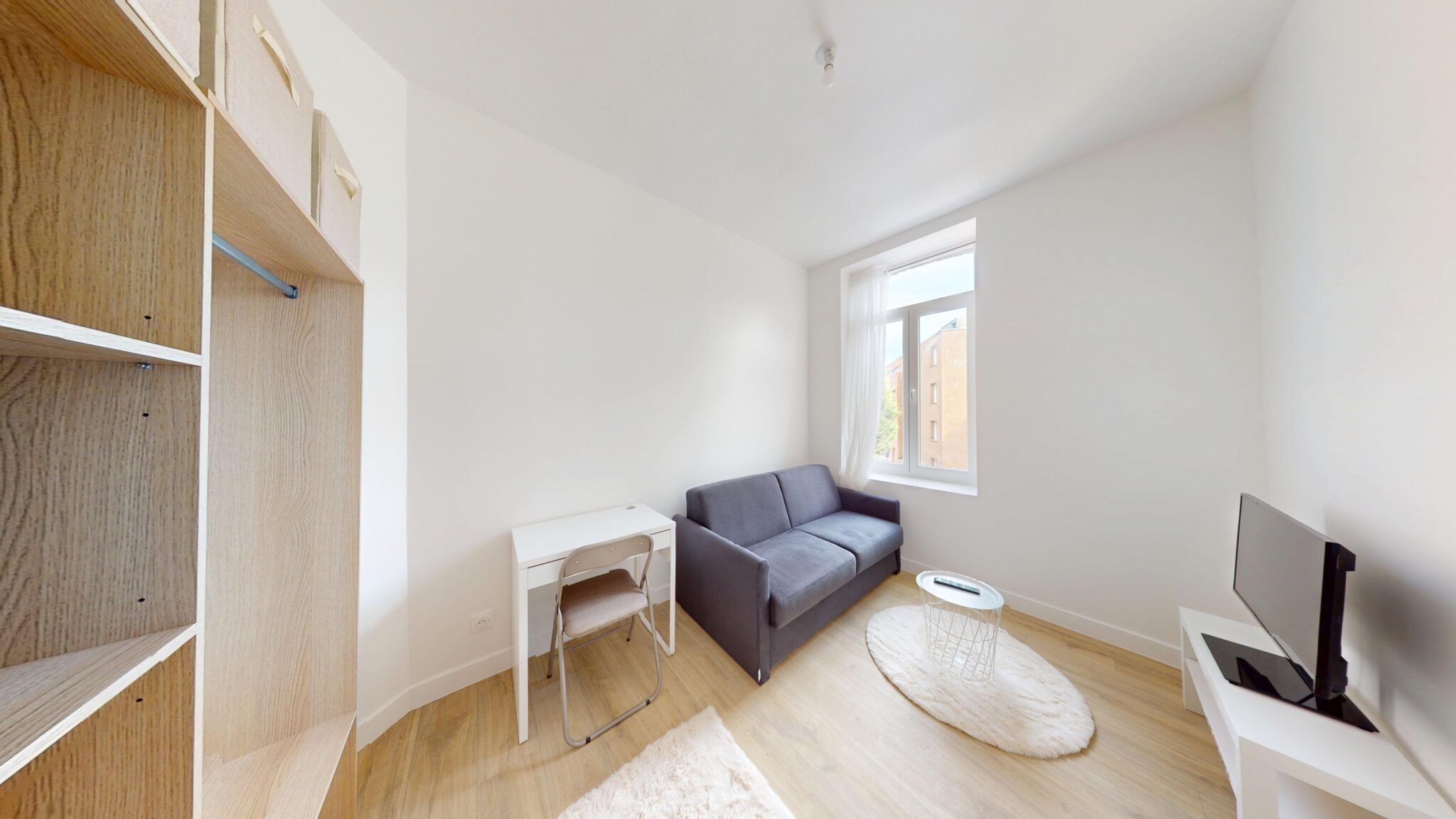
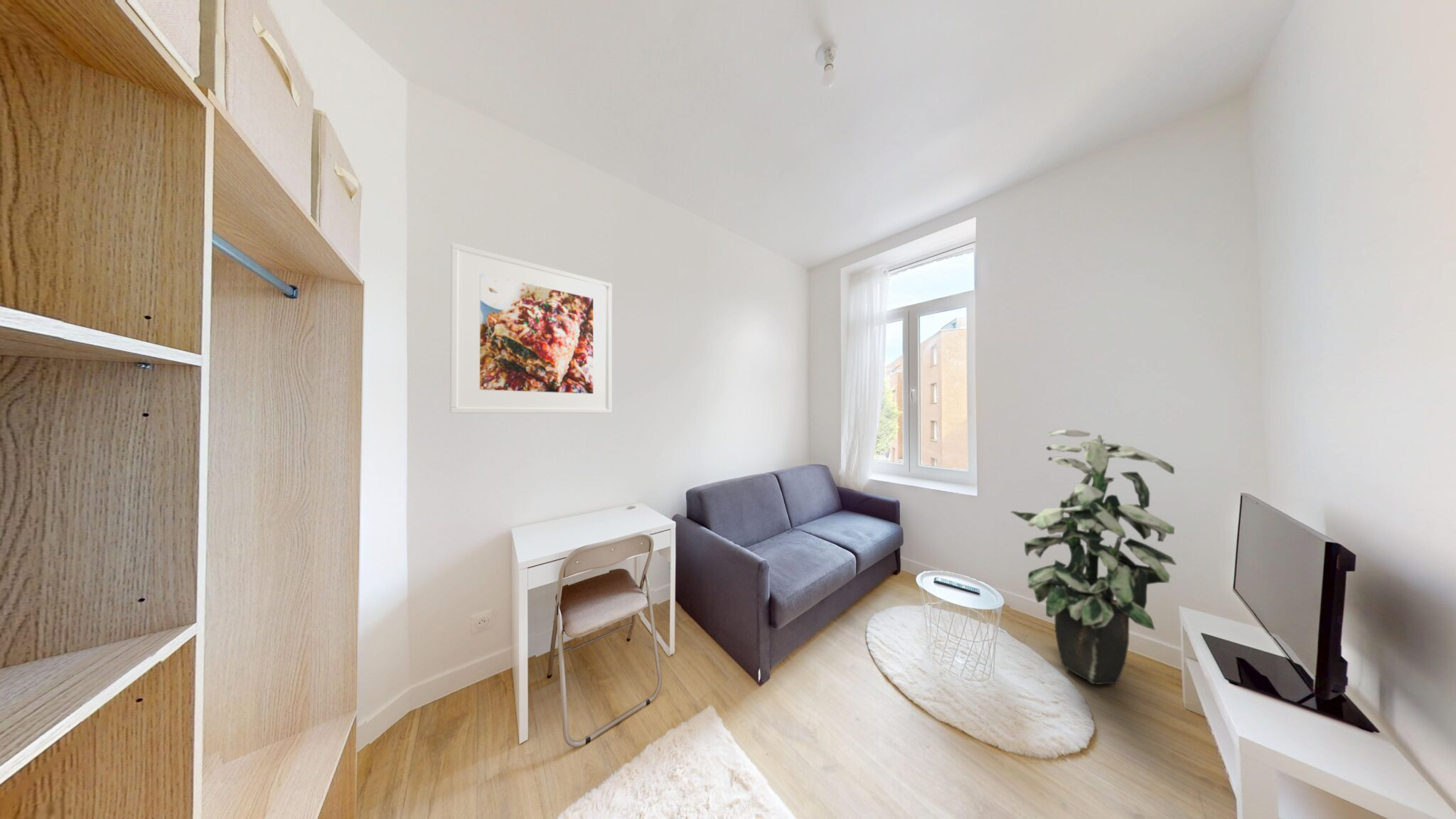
+ indoor plant (1086, 547)
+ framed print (542, 339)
